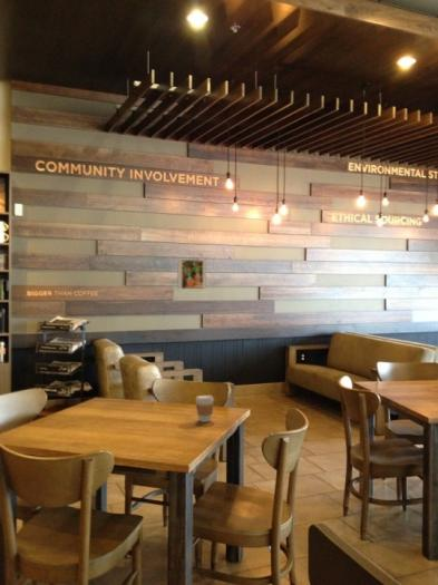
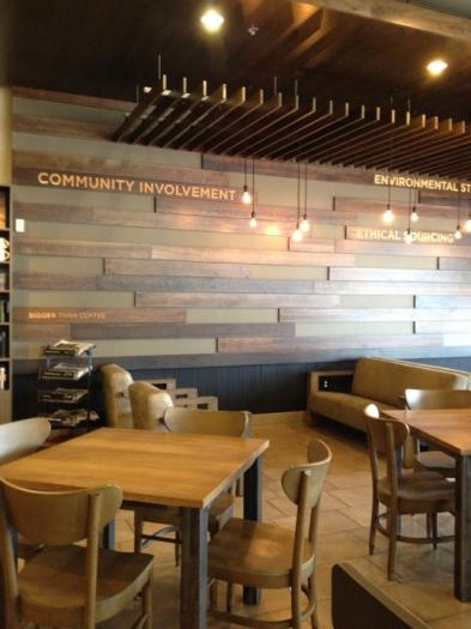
- coffee cup (204, 408)
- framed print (192, 274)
